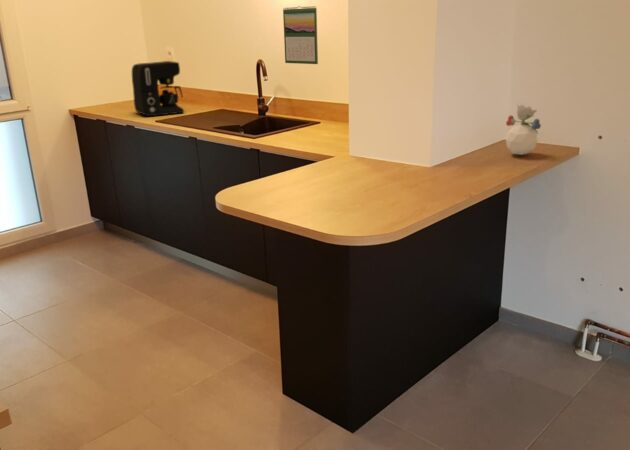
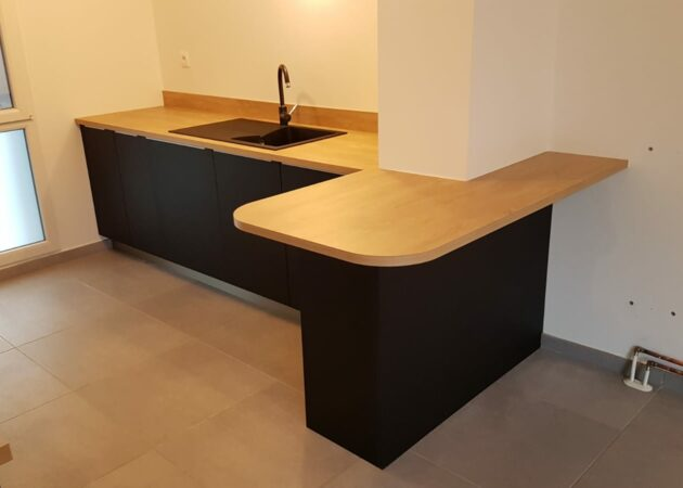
- calendar (300, 35)
- coffee maker (160, 87)
- toy figurine (522, 129)
